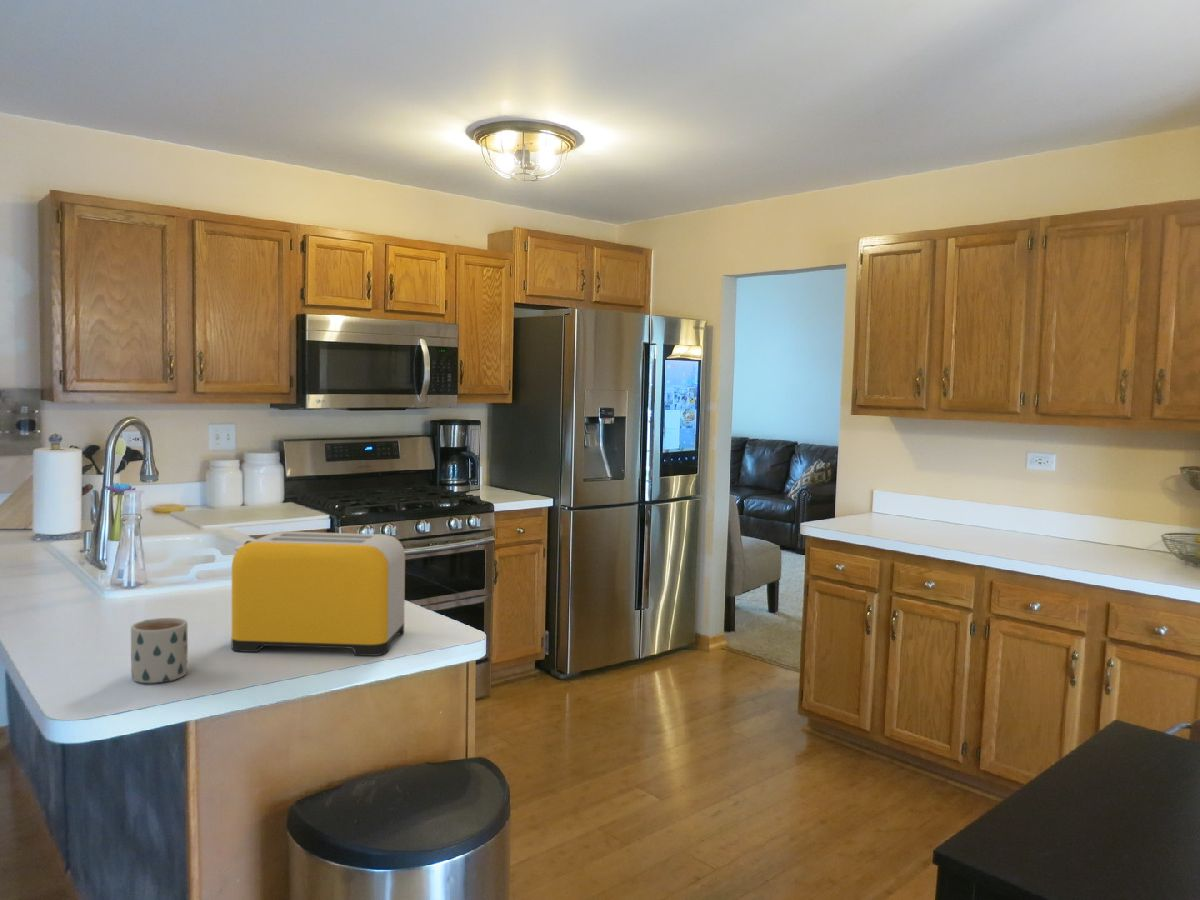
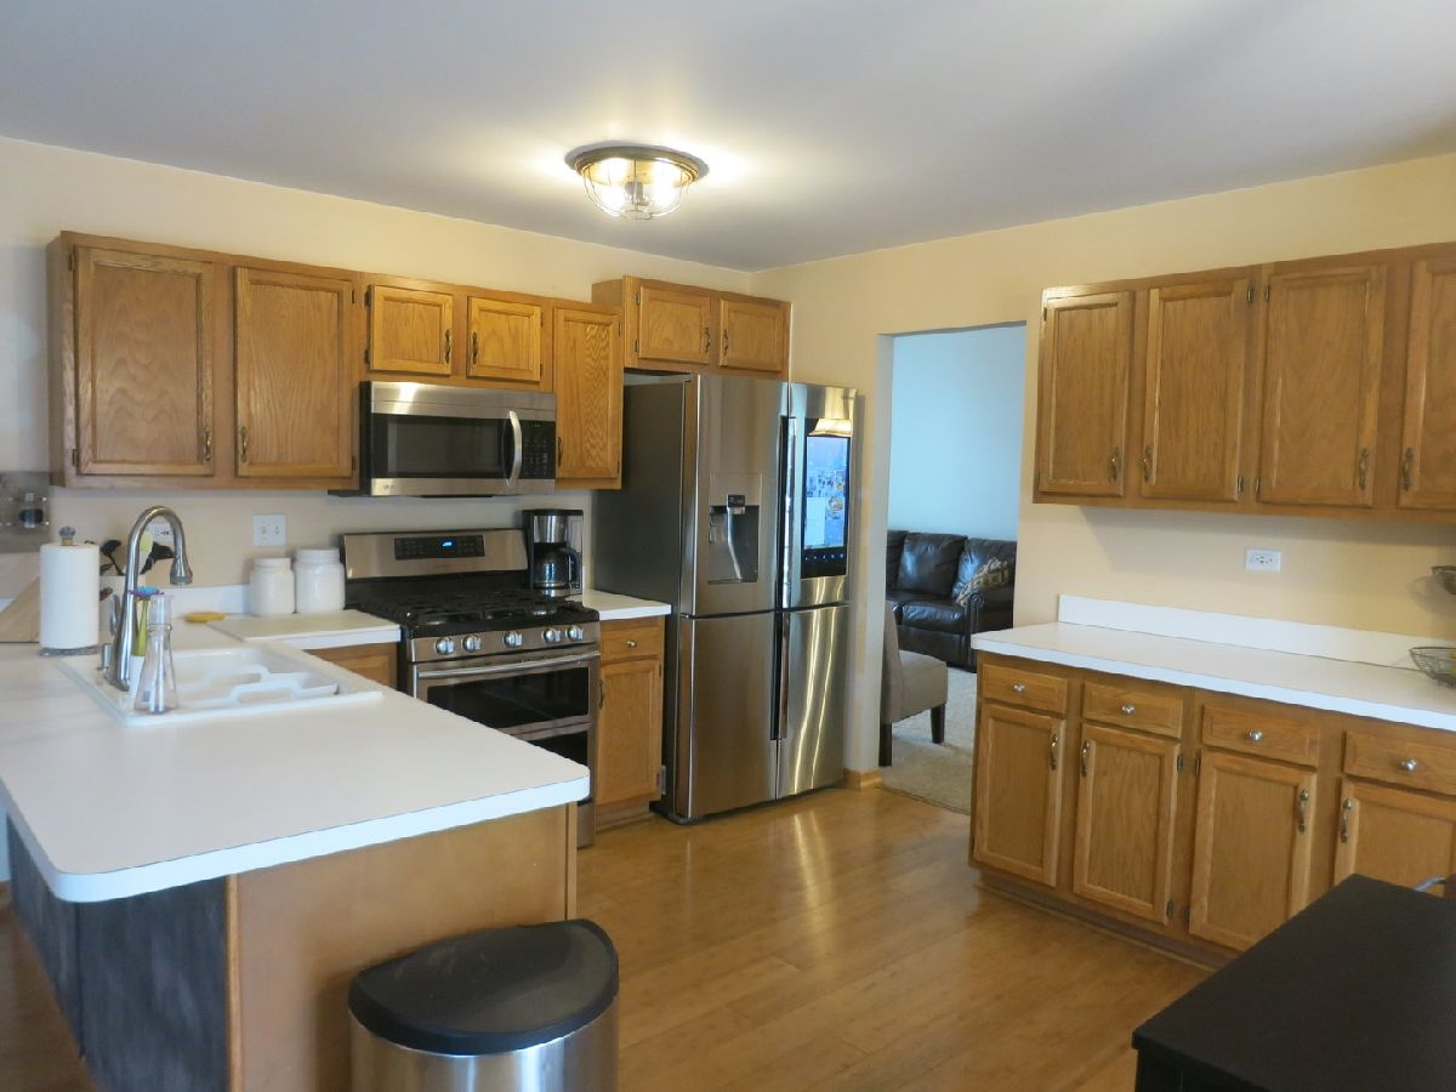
- toaster (316, 589)
- mug (158, 647)
